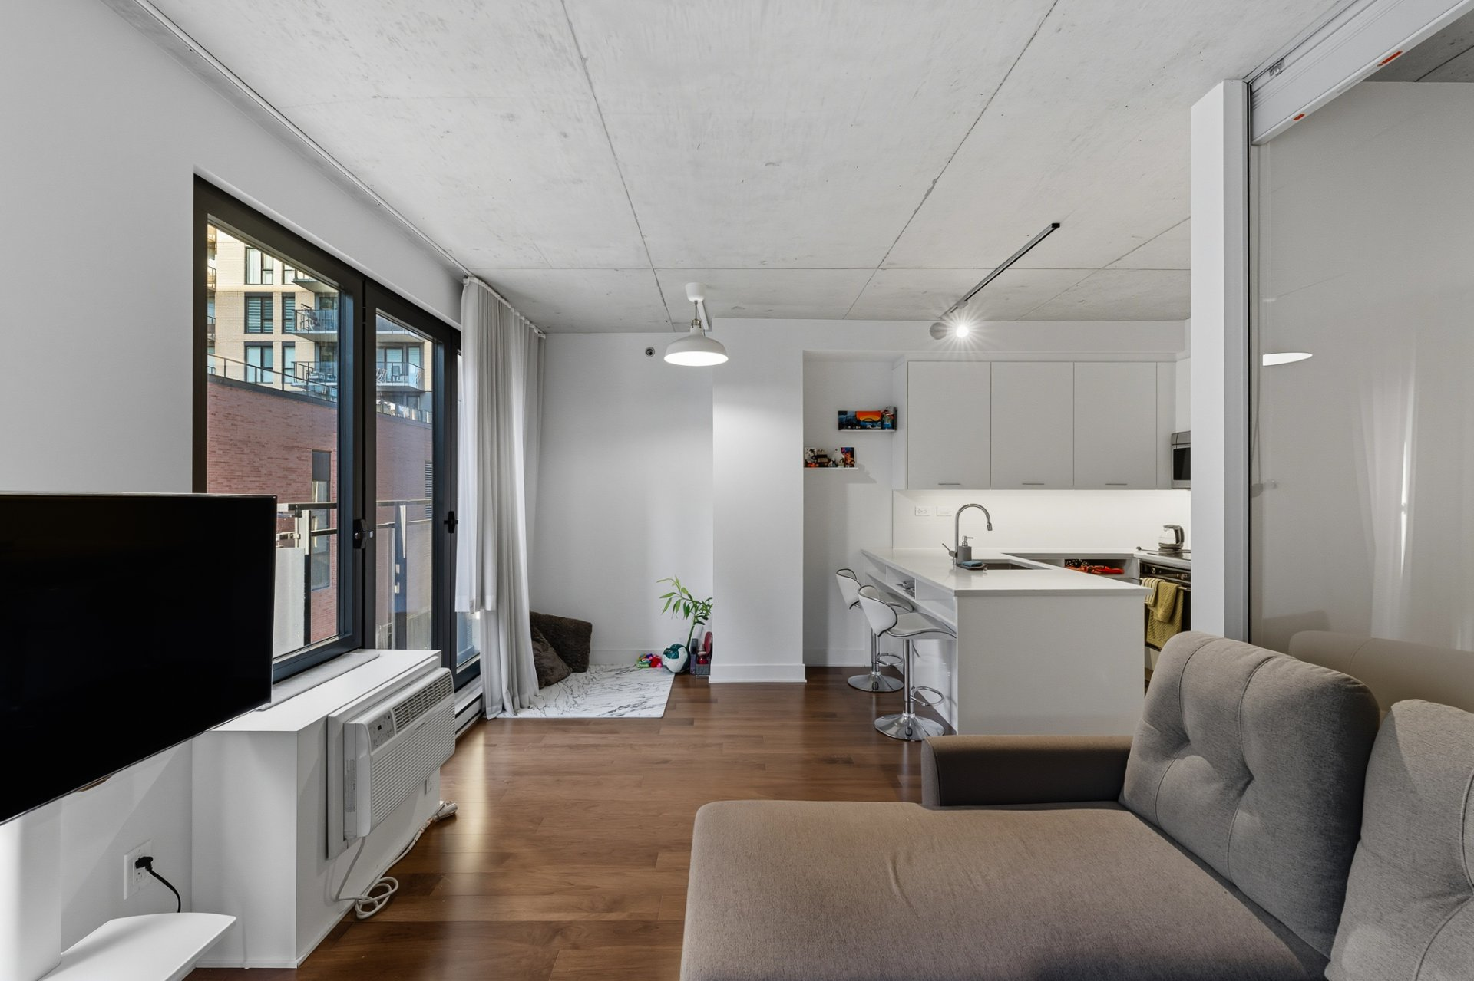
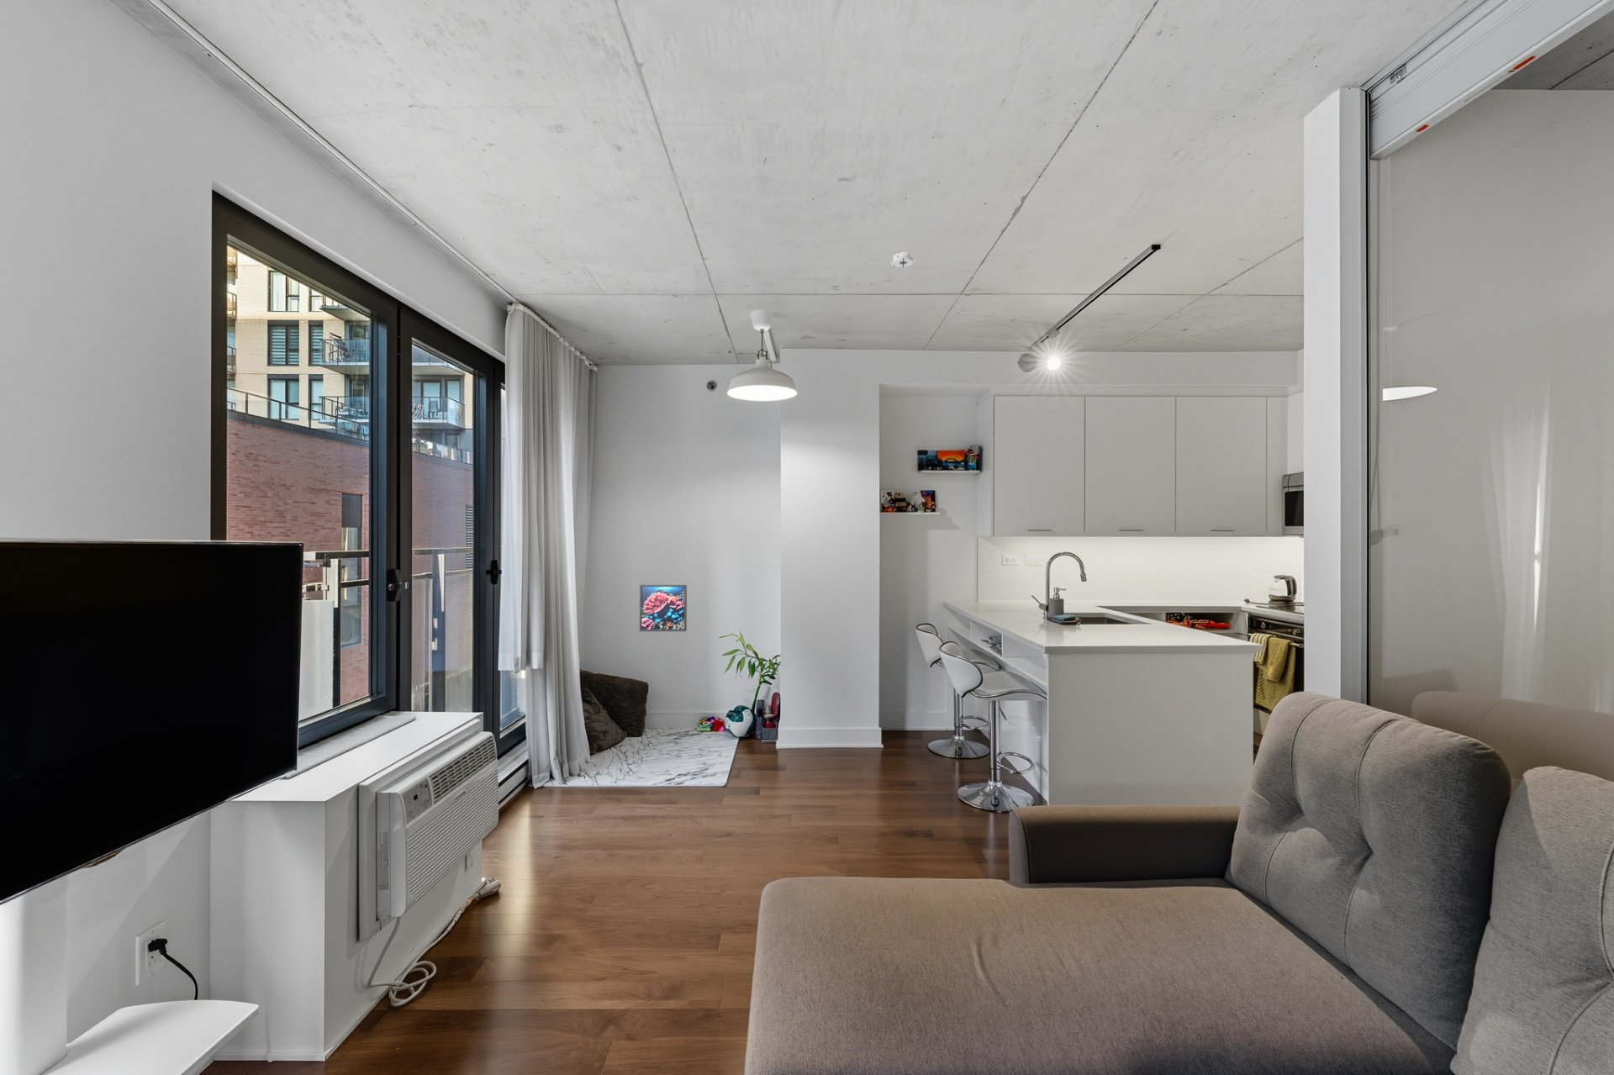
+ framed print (662, 607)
+ smoke detector (902, 259)
